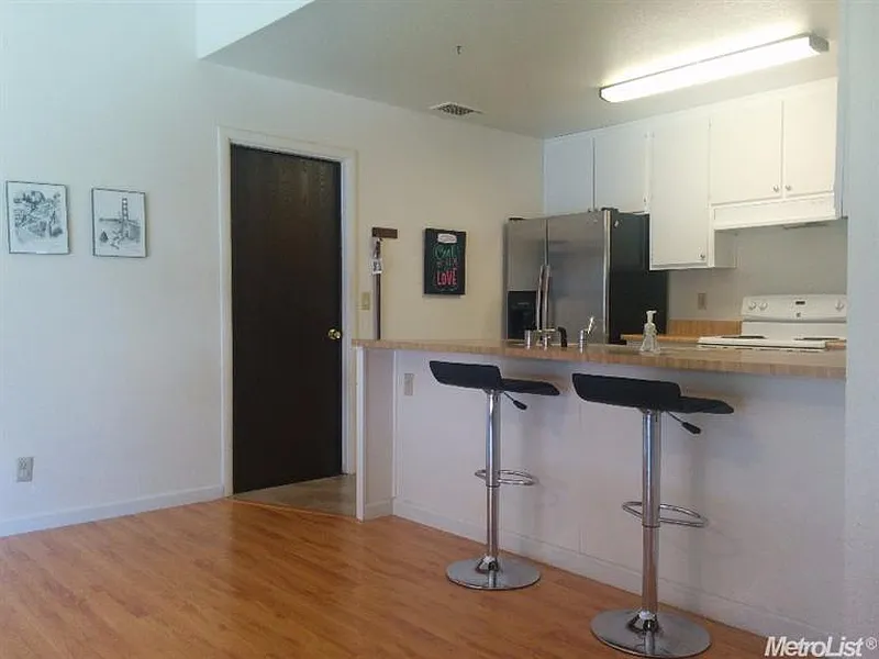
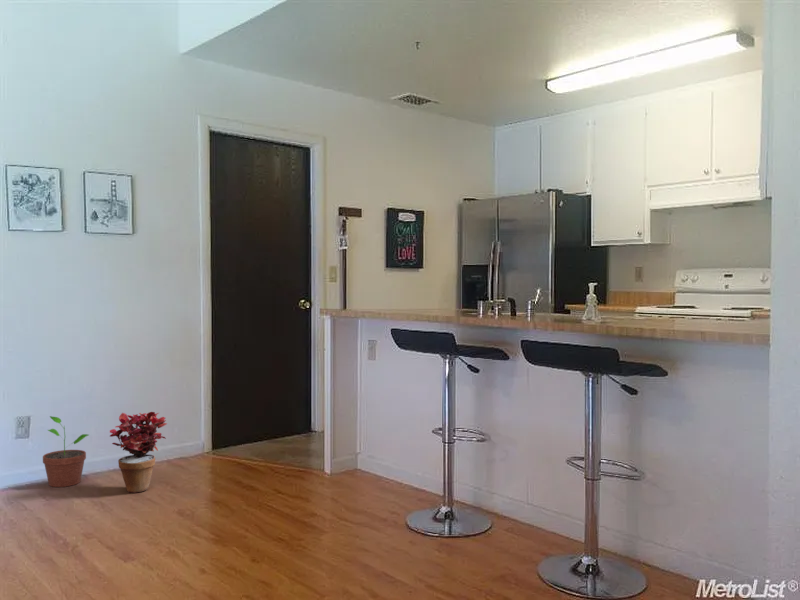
+ potted plant (138, 449)
+ potted plant (64, 450)
